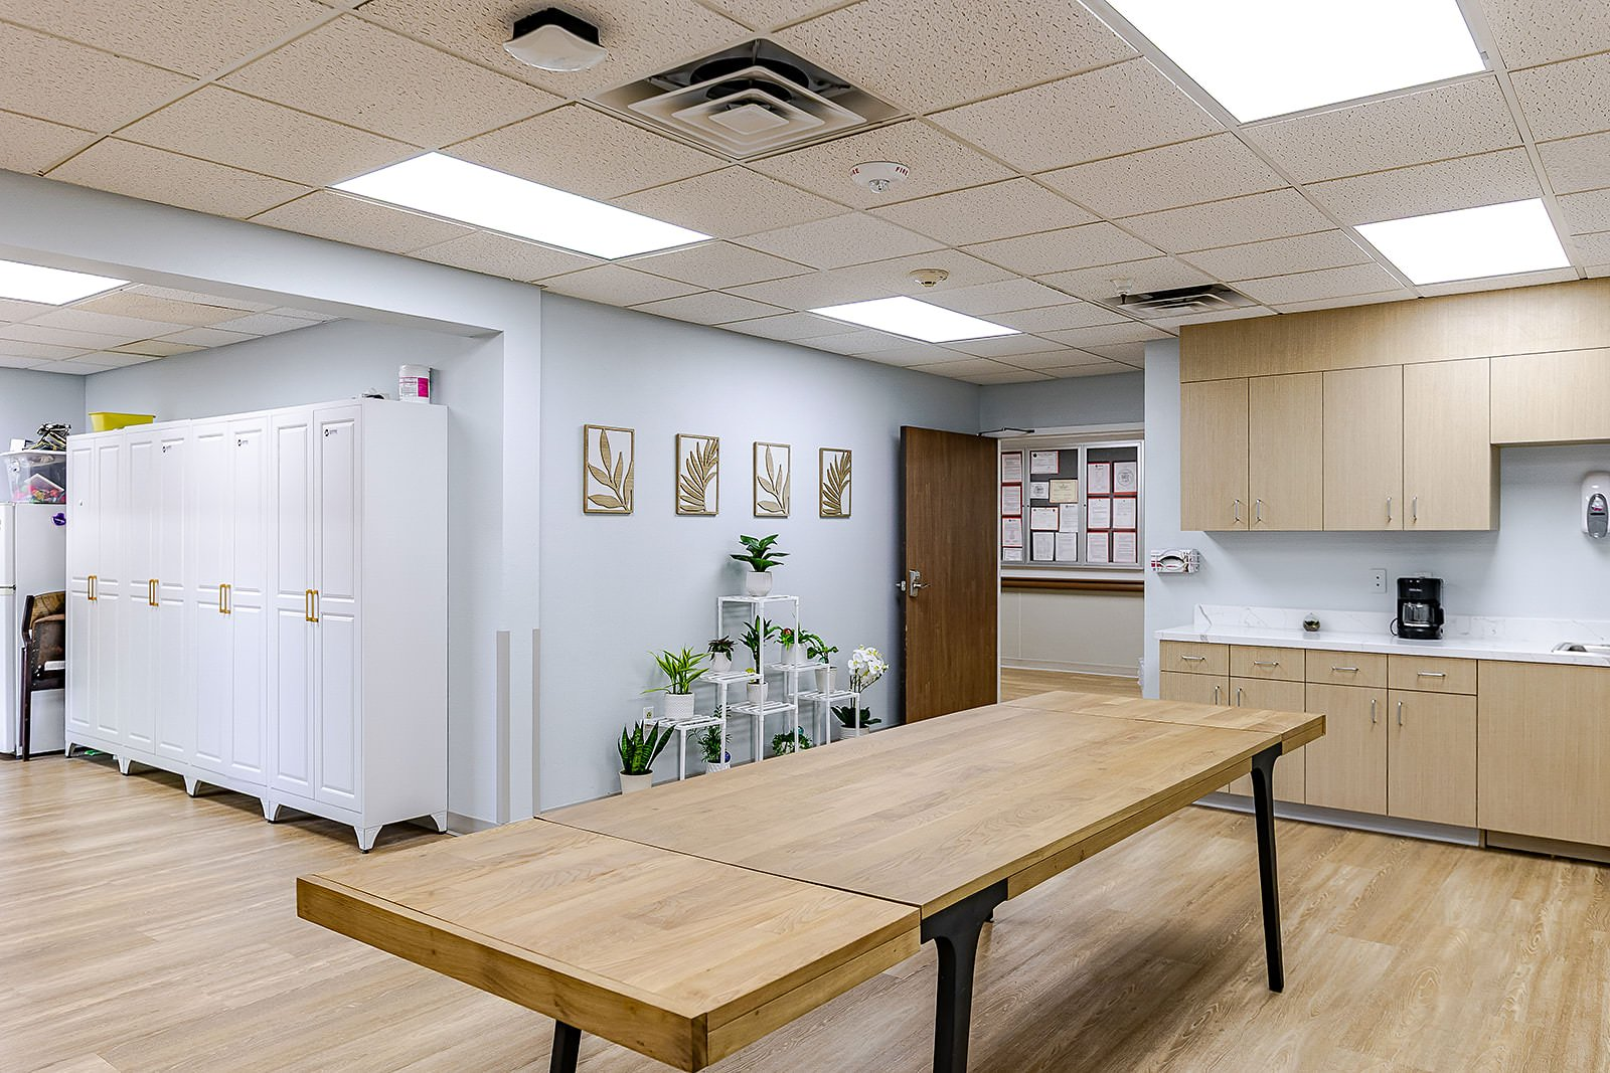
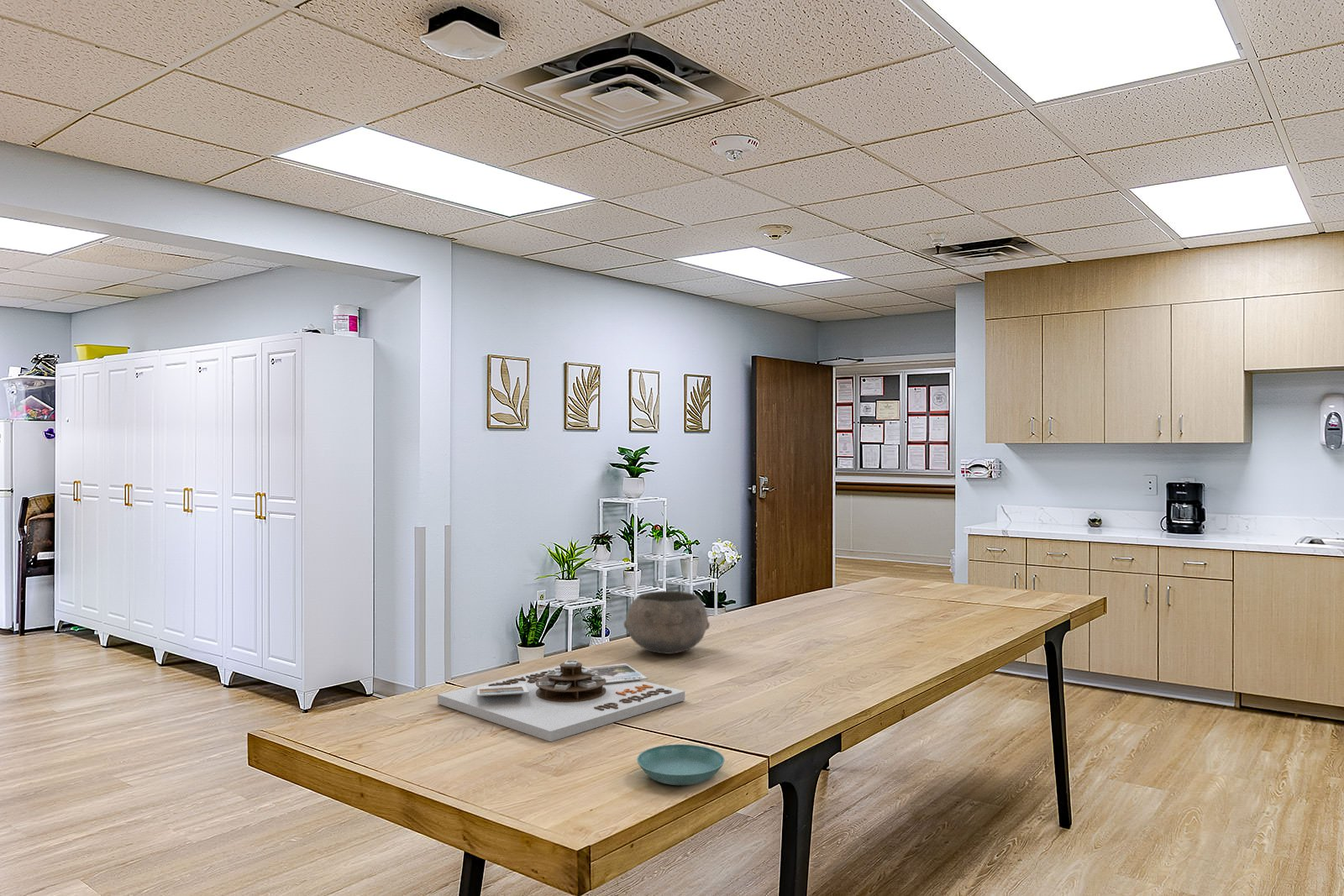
+ board game (574, 679)
+ saucer (680, 766)
+ bowl (667, 623)
